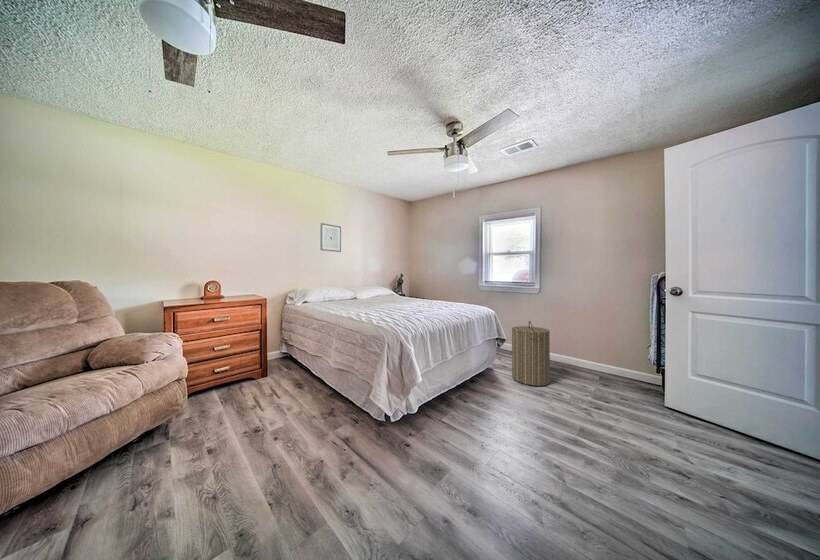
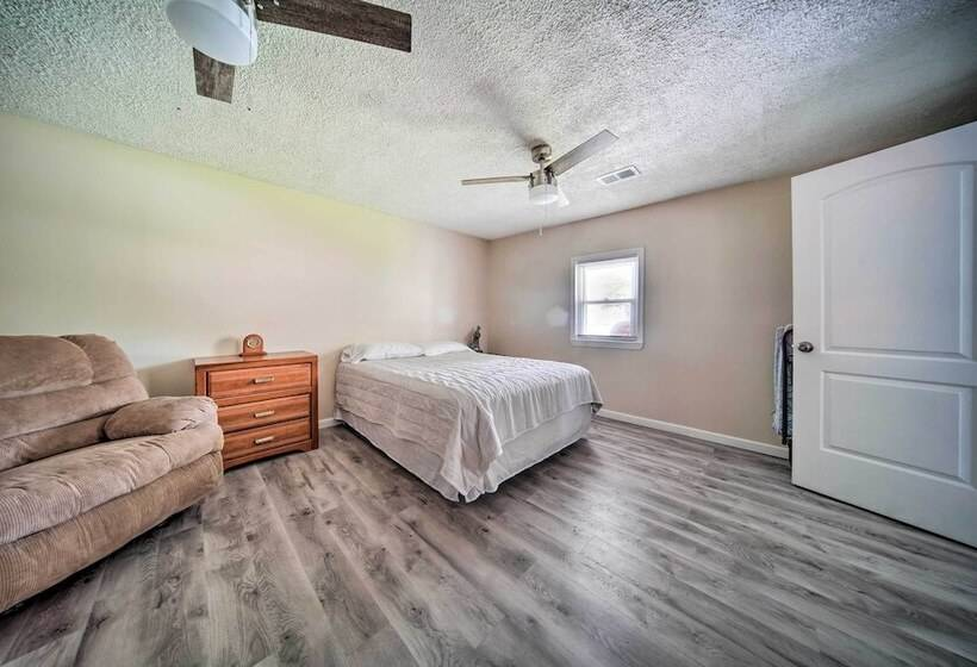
- laundry hamper (530, 350)
- wall art (331, 238)
